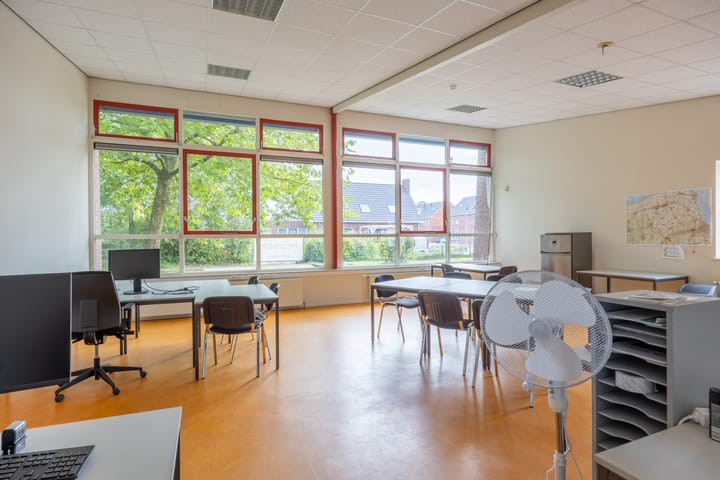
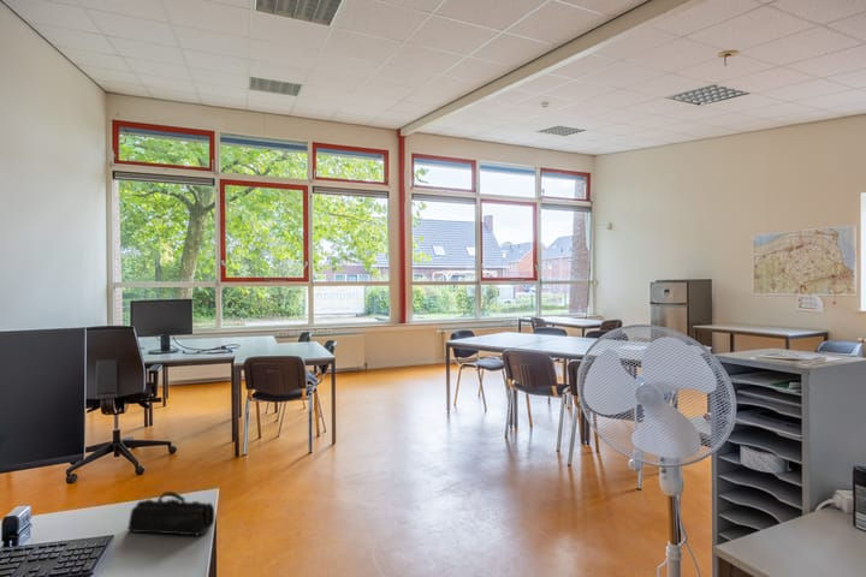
+ pencil case (172, 508)
